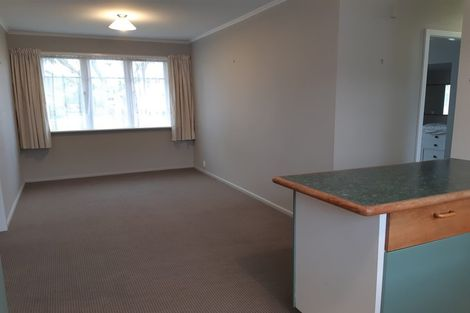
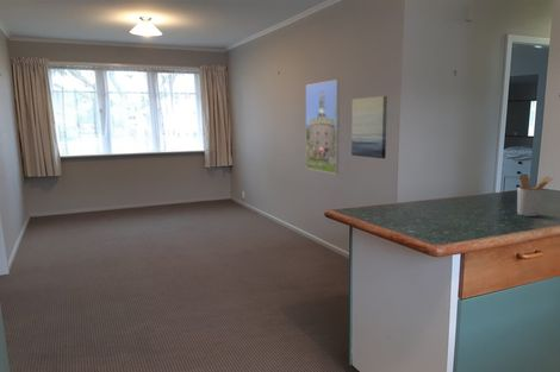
+ utensil holder (534, 194)
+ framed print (321, 127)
+ wall art (368, 127)
